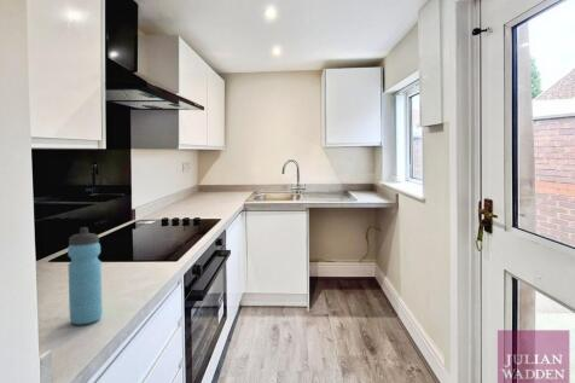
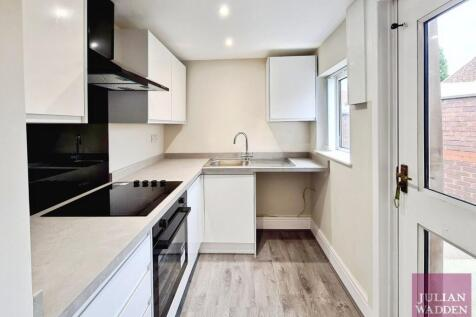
- water bottle (85, 273)
